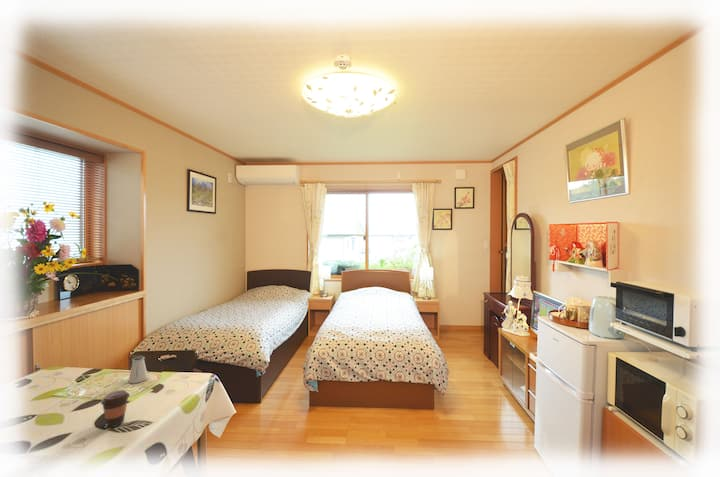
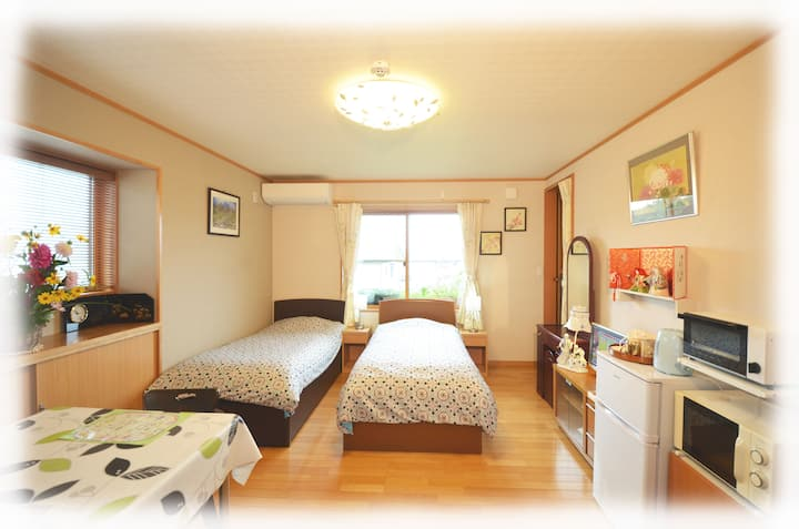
- saltshaker (138, 368)
- coffee cup (115, 408)
